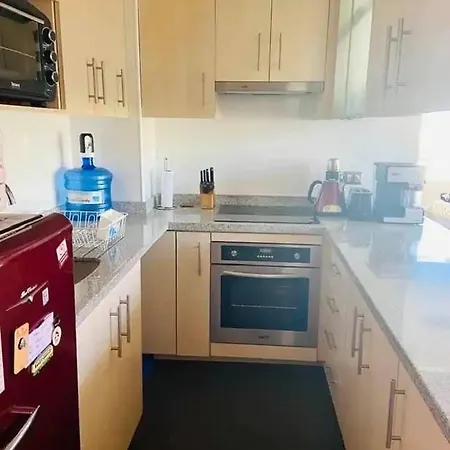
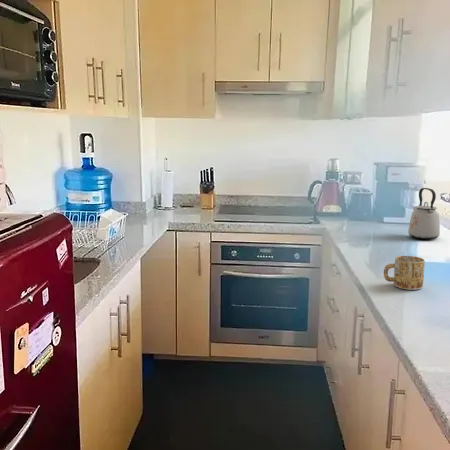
+ mug (403, 272)
+ kettle (422, 212)
